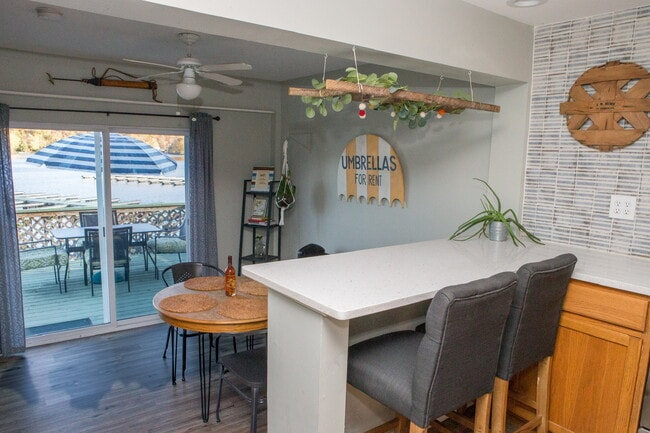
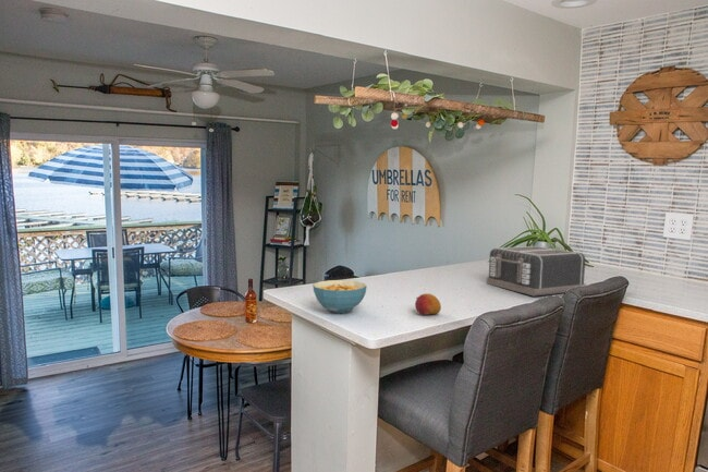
+ fruit (427, 303)
+ cereal bowl (339, 298)
+ toaster (532, 268)
